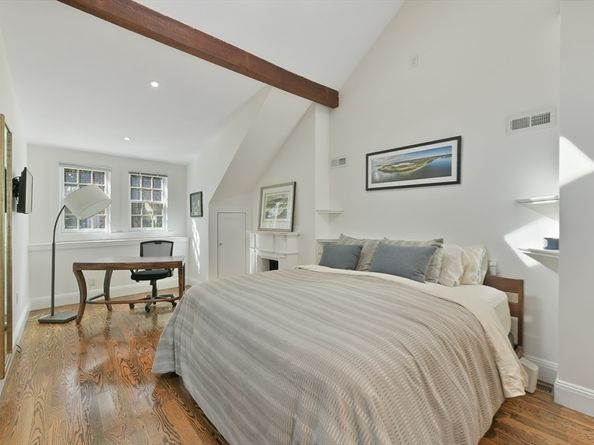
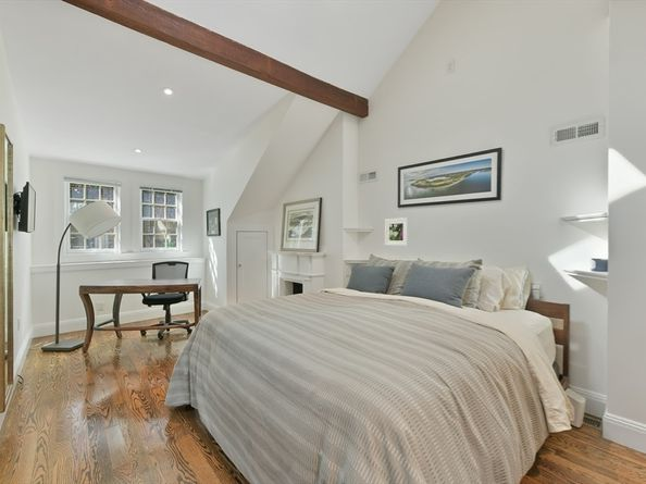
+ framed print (396, 232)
